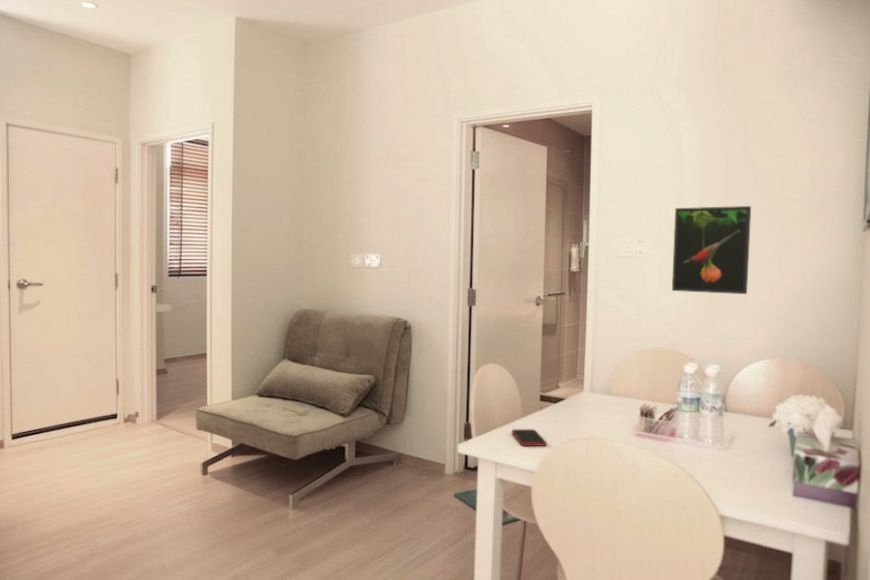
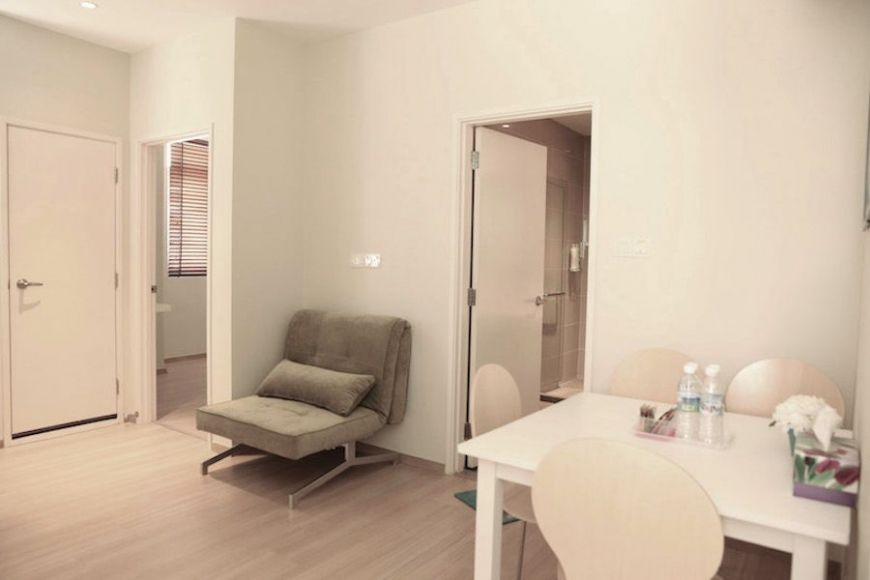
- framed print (710, 250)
- cell phone (528, 437)
